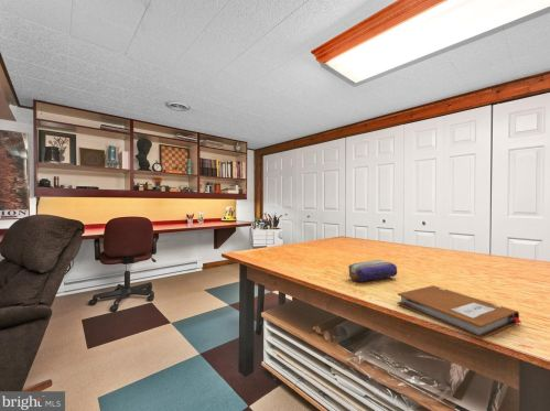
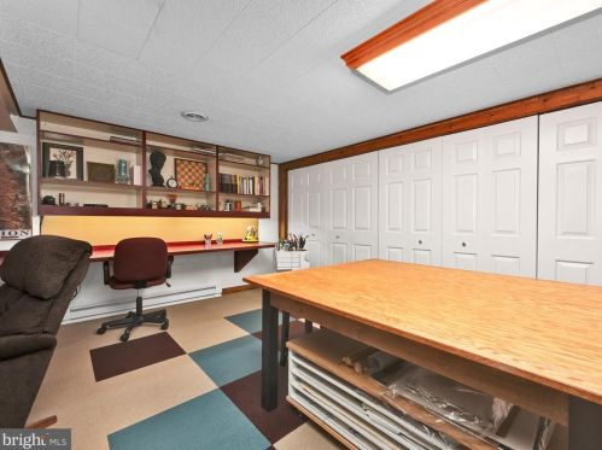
- notebook (455, 307)
- pencil case (373, 270)
